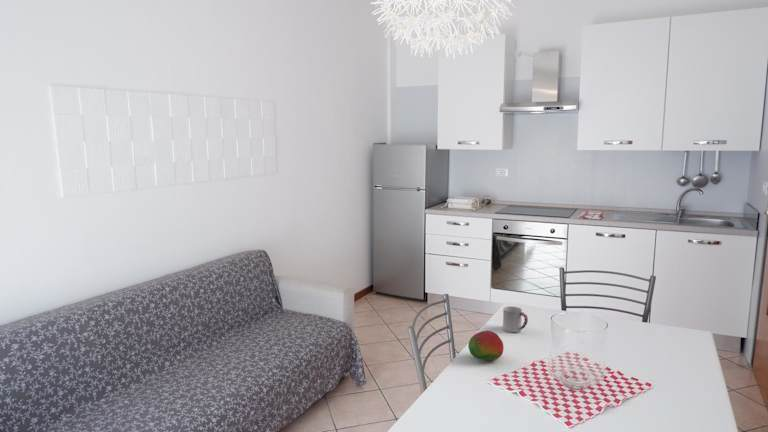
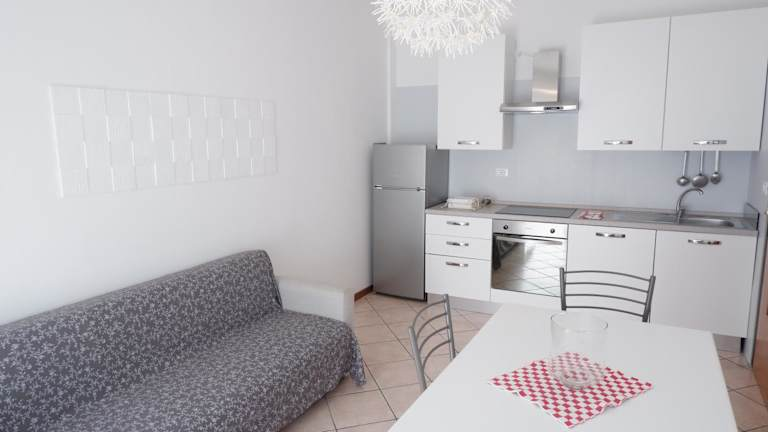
- fruit (485, 346)
- cup (515, 320)
